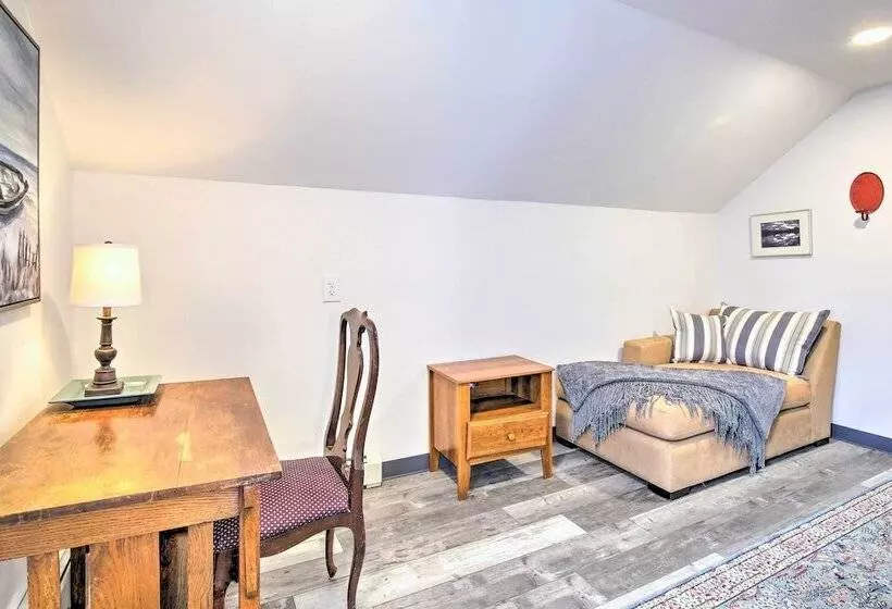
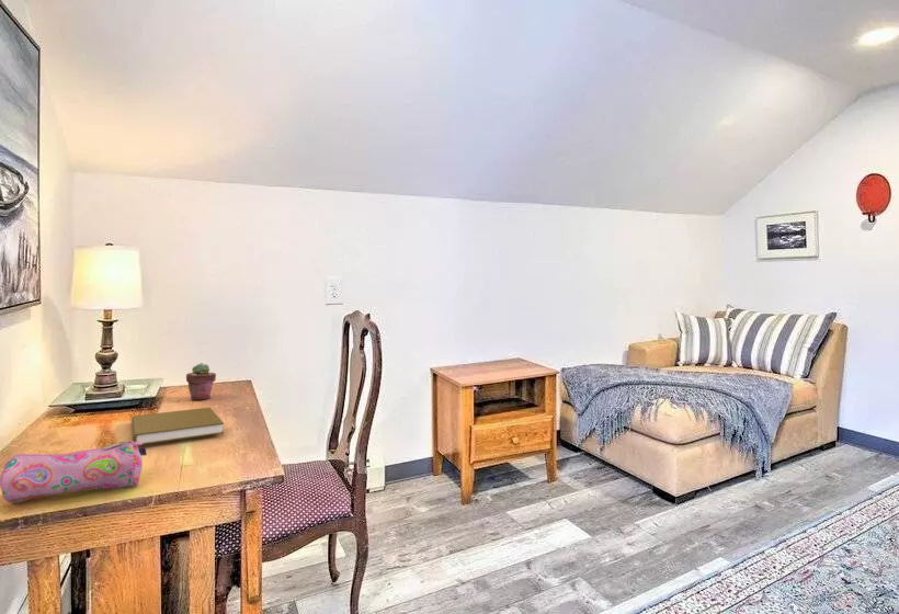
+ pencil case (78, 468)
+ potted succulent (201, 380)
+ book (175, 423)
